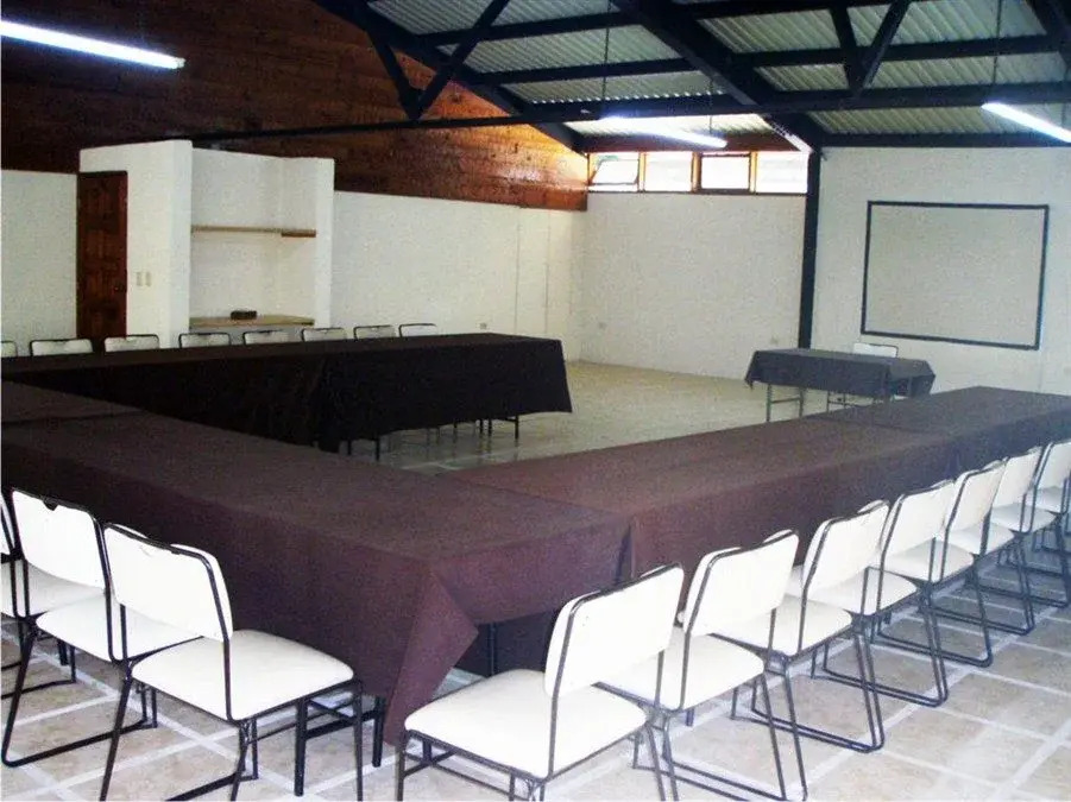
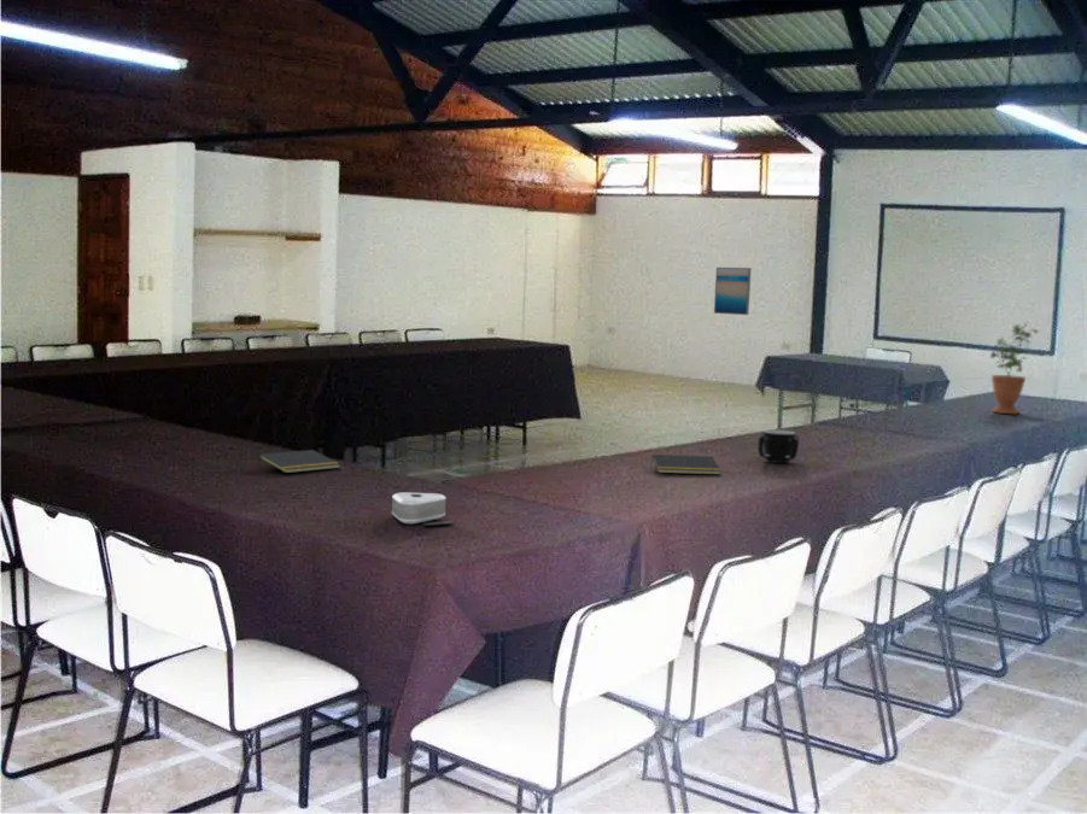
+ notepad (299, 461)
+ mug (778, 446)
+ notepad (685, 464)
+ wall art (732, 291)
+ potted plant (1012, 365)
+ speaker (420, 508)
